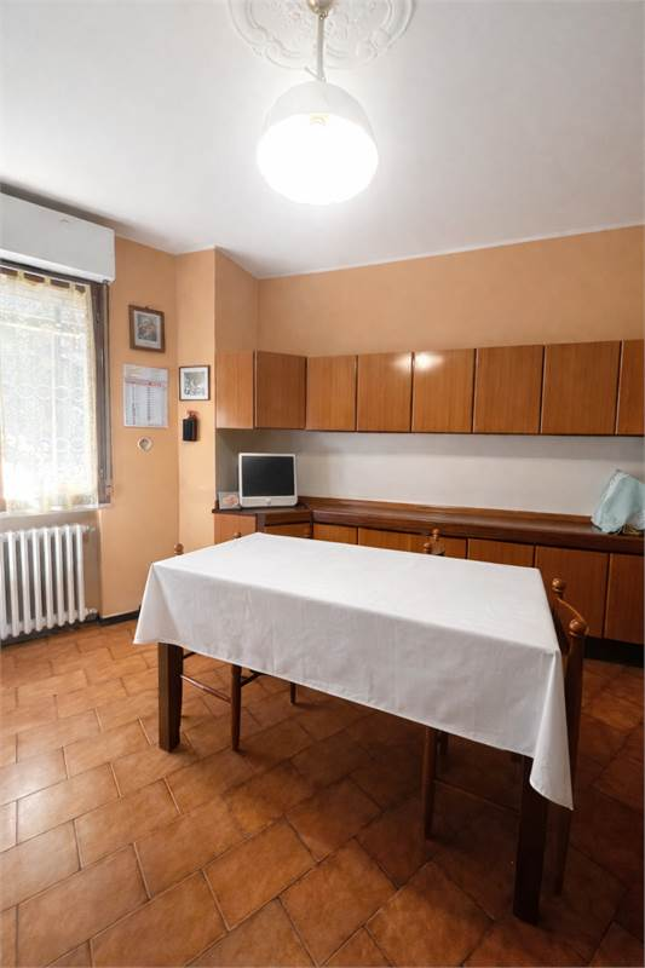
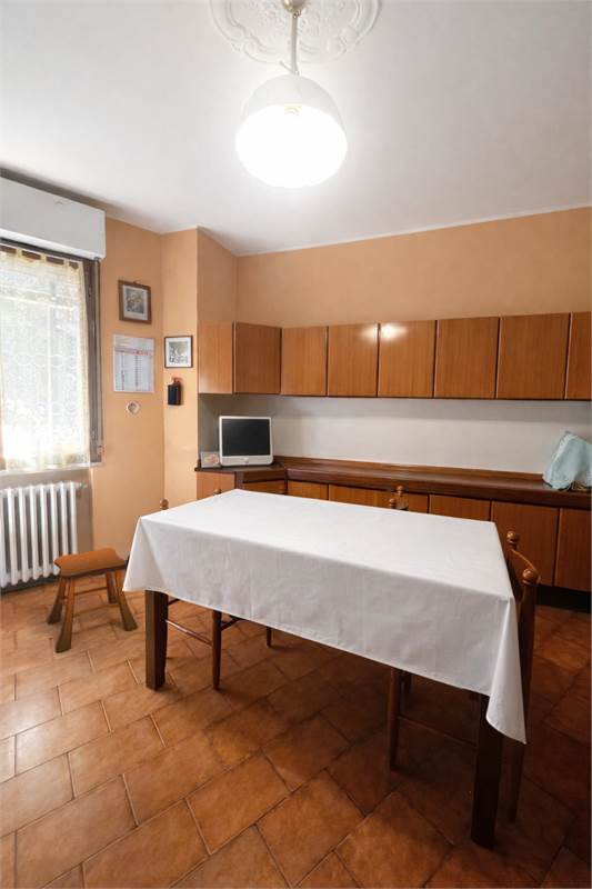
+ stool (90, 591)
